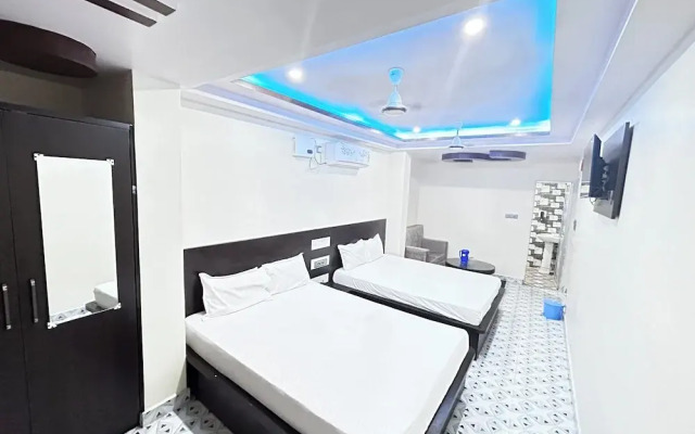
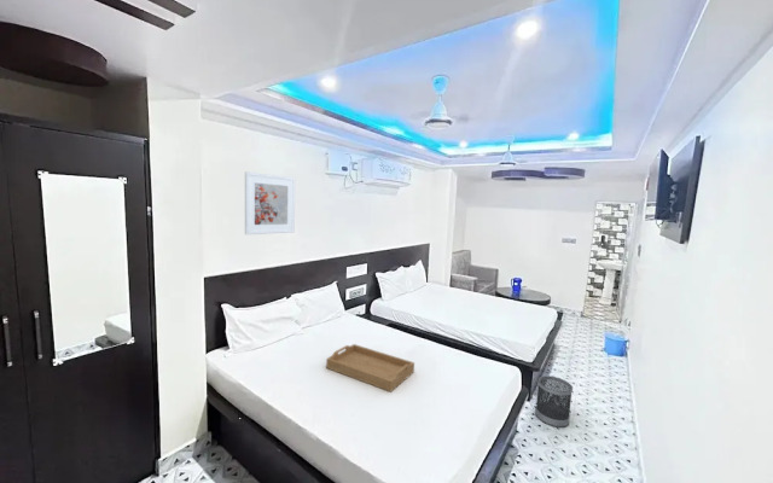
+ wastebasket (553, 400)
+ serving tray (370, 363)
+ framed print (271, 204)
